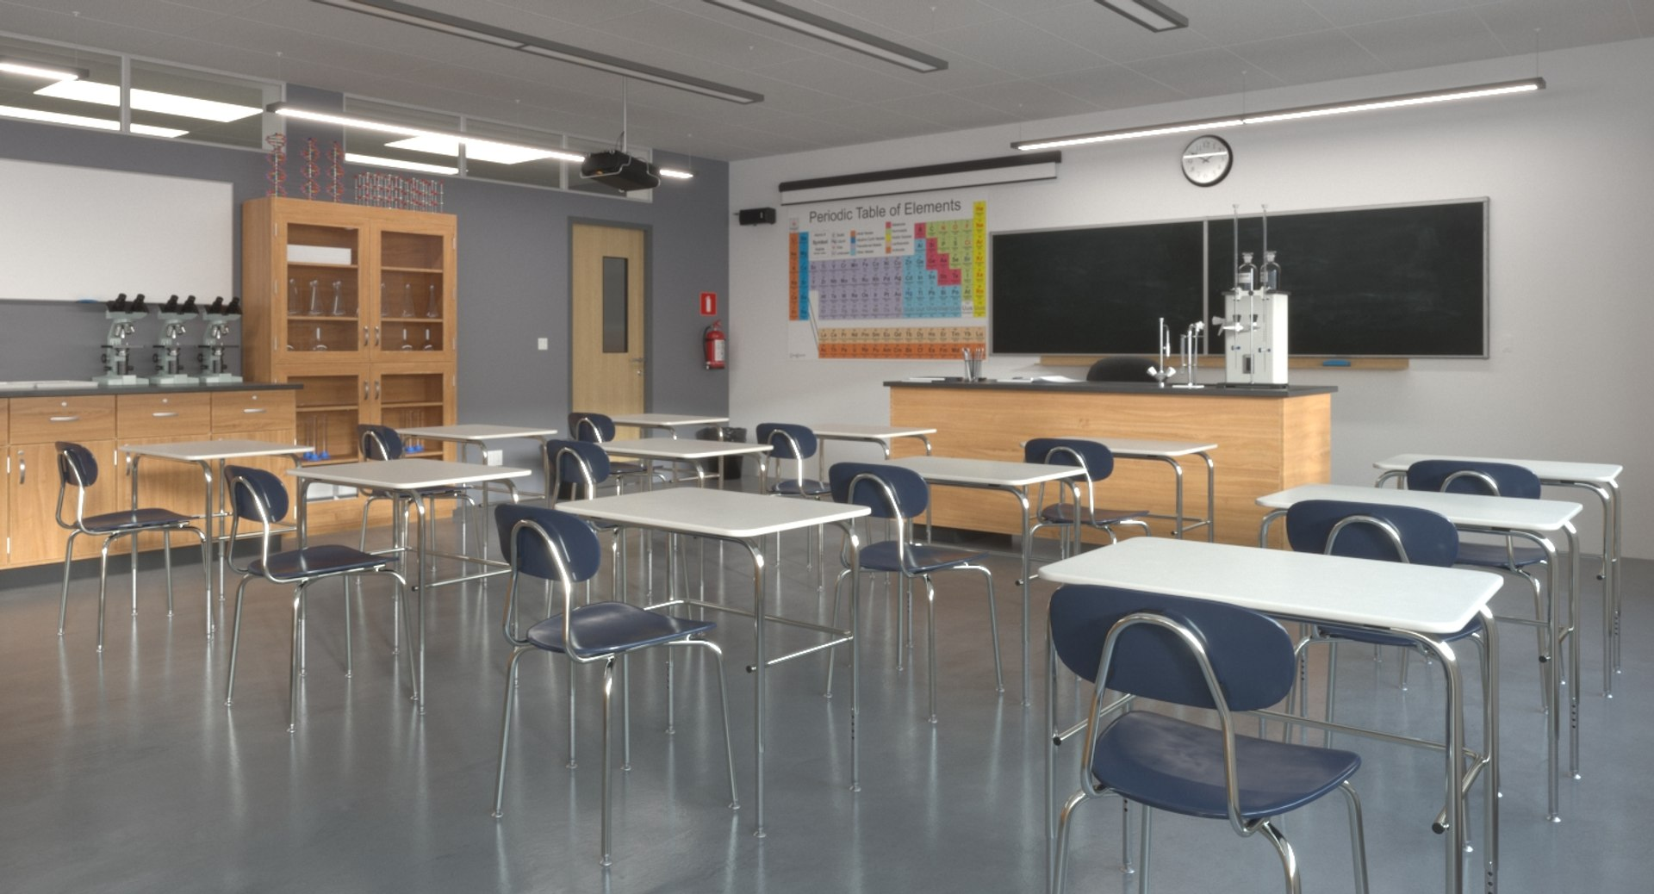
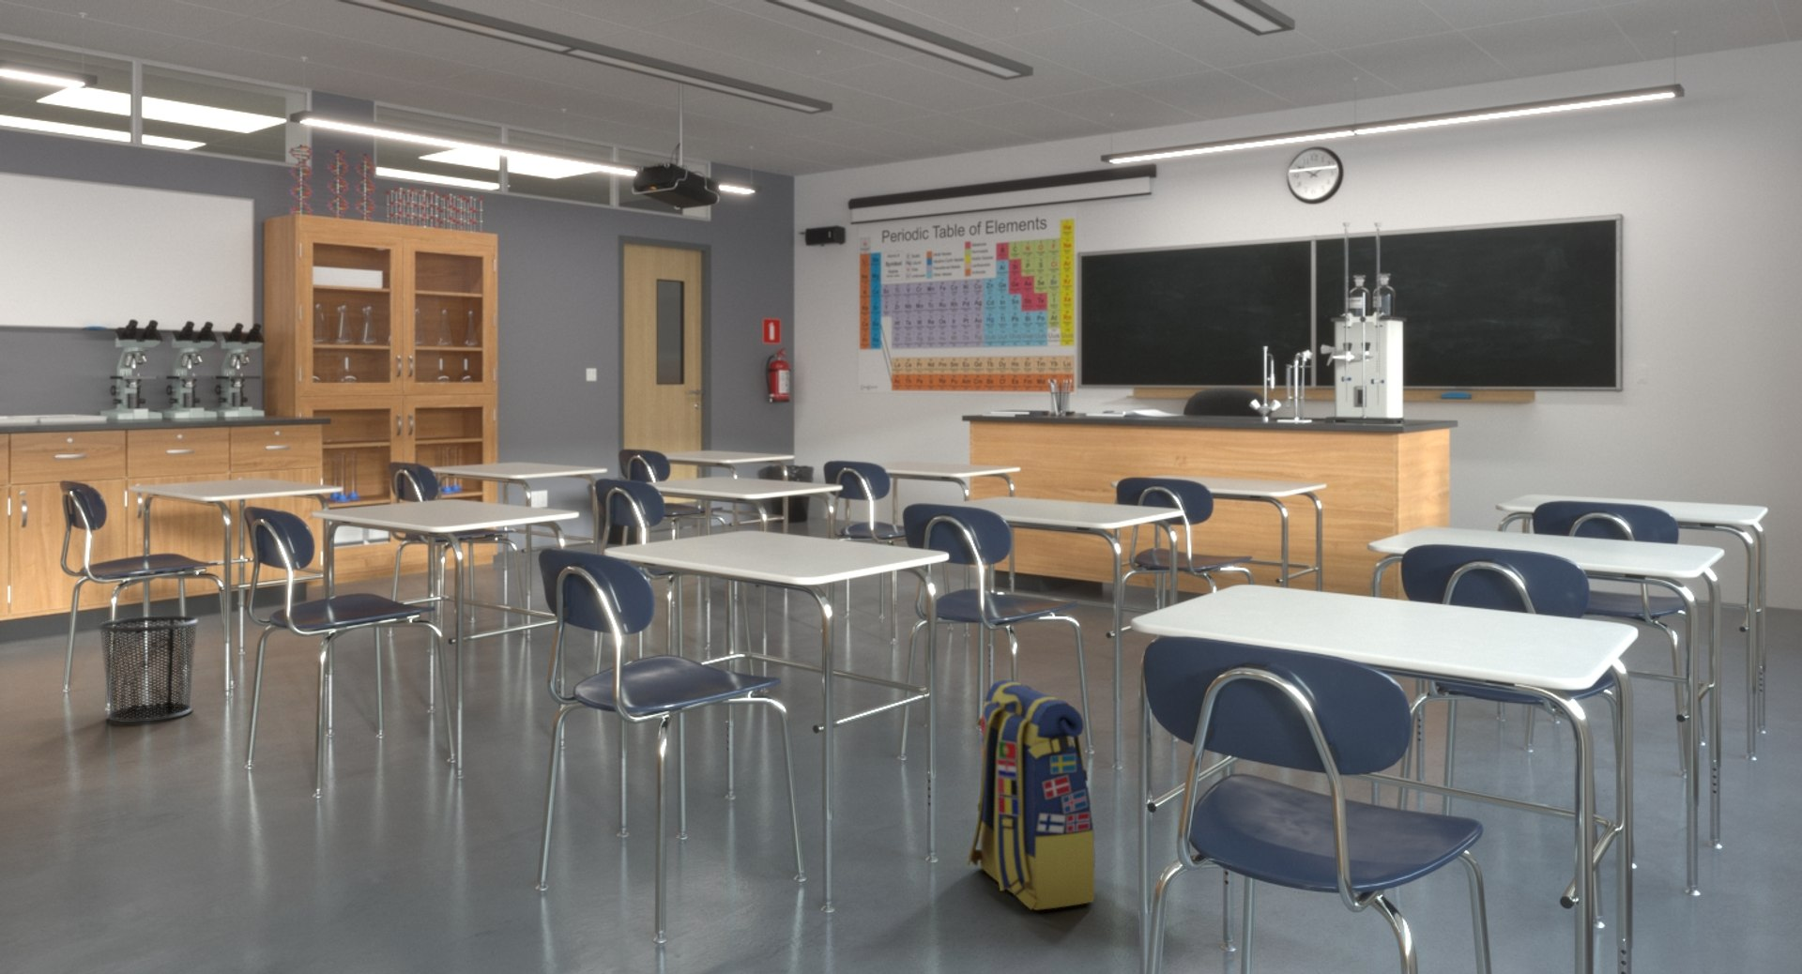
+ backpack (1028, 788)
+ waste bin (149, 667)
